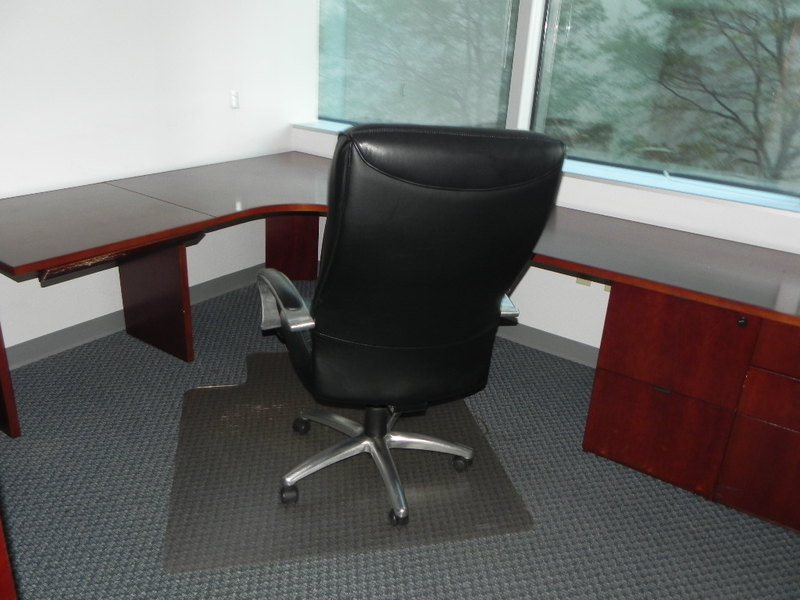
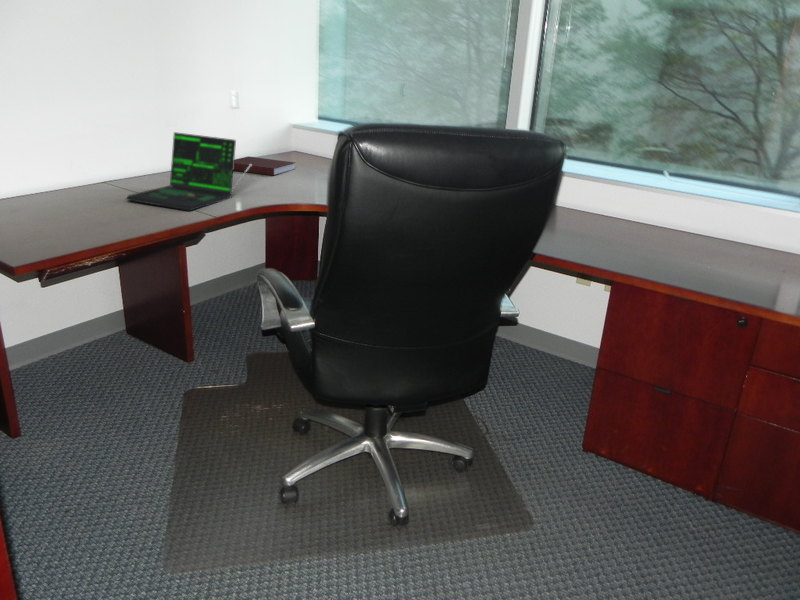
+ laptop (189, 170)
+ notebook (260, 165)
